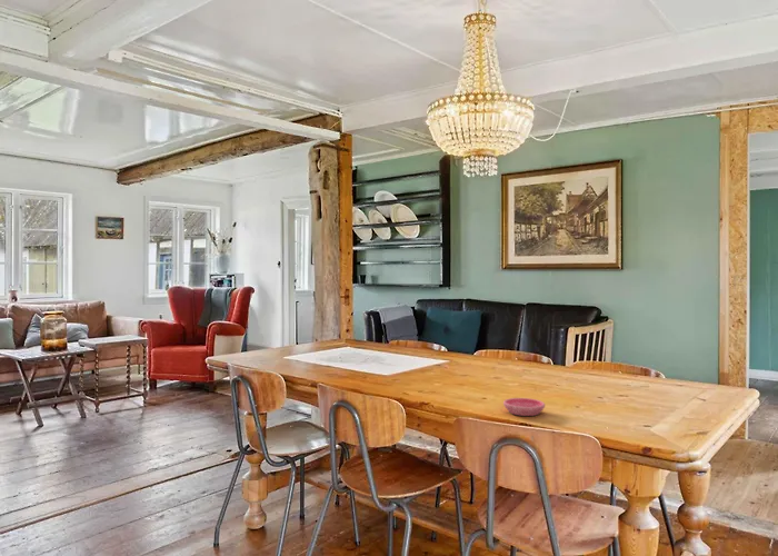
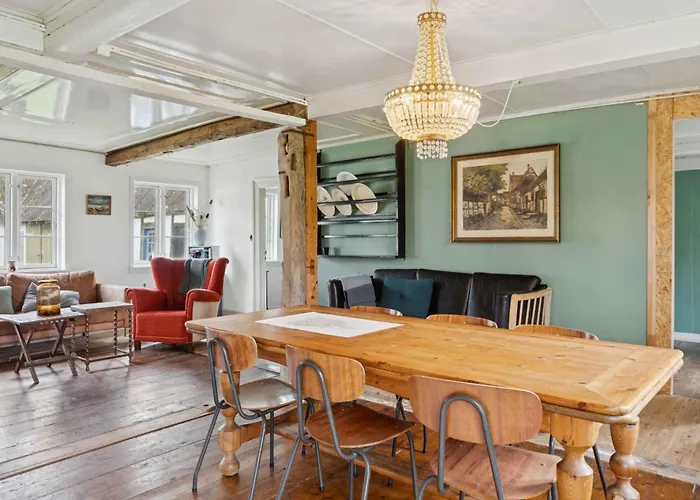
- saucer (523, 407)
